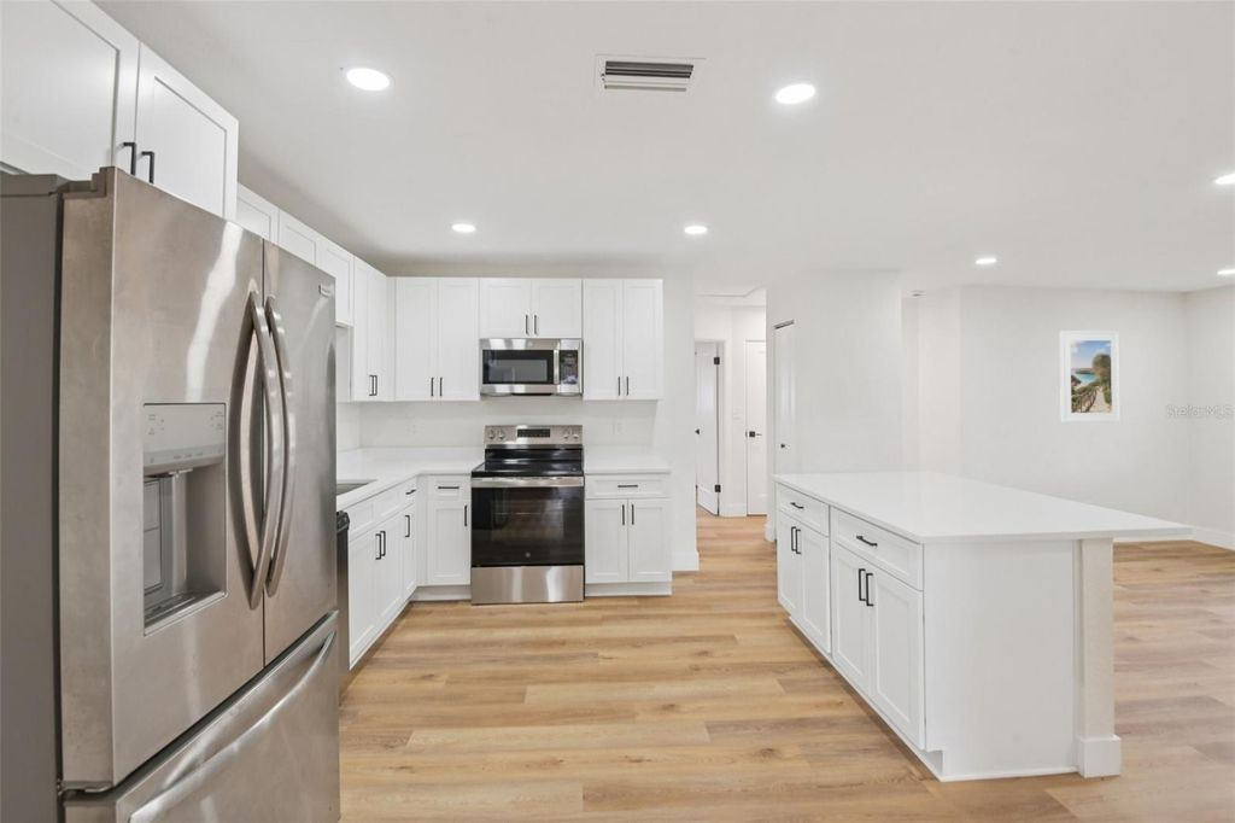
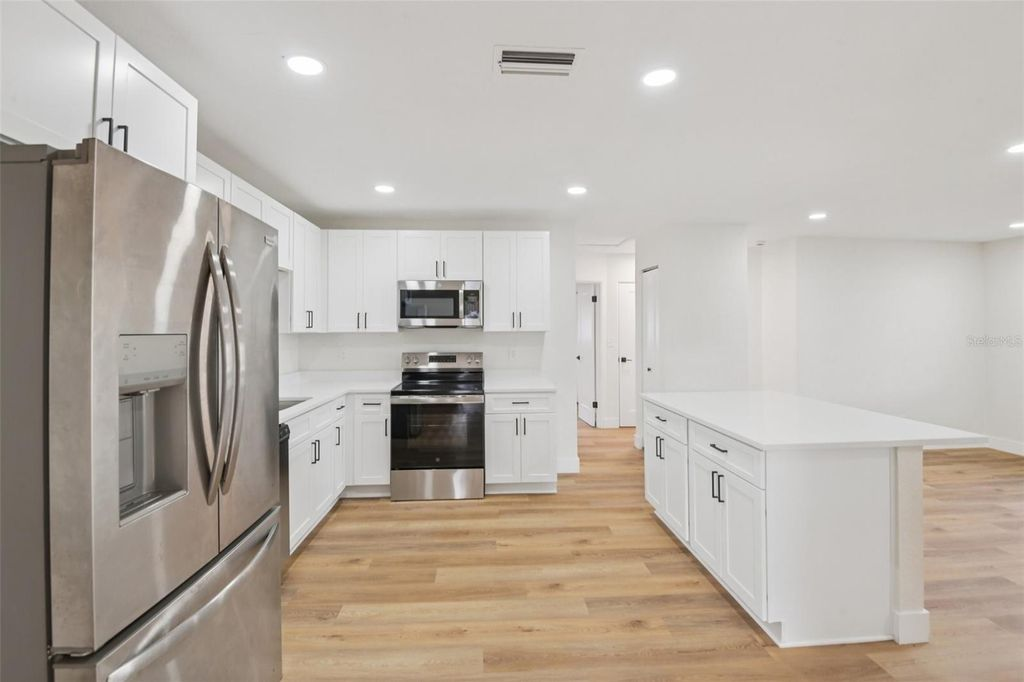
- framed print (1090, 377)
